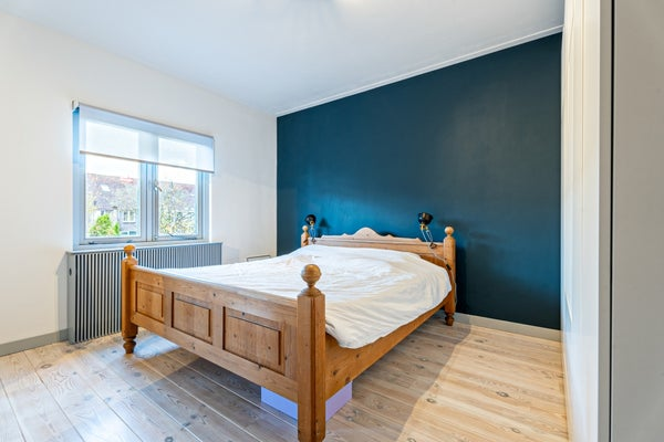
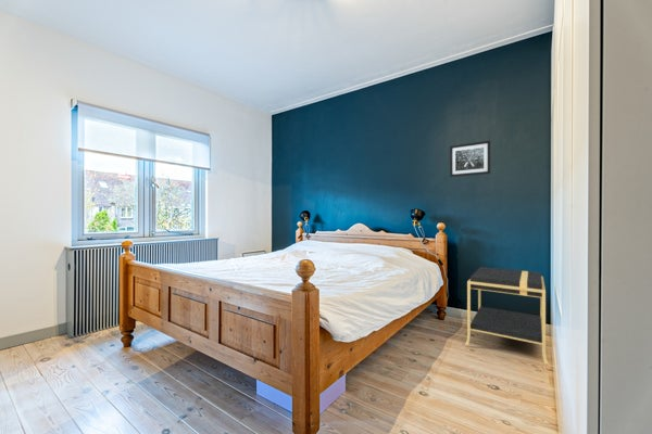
+ nightstand (506, 310)
+ wall art (469, 159)
